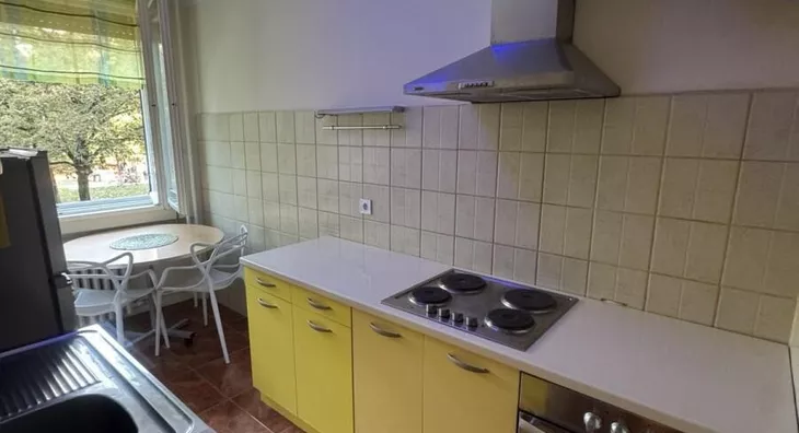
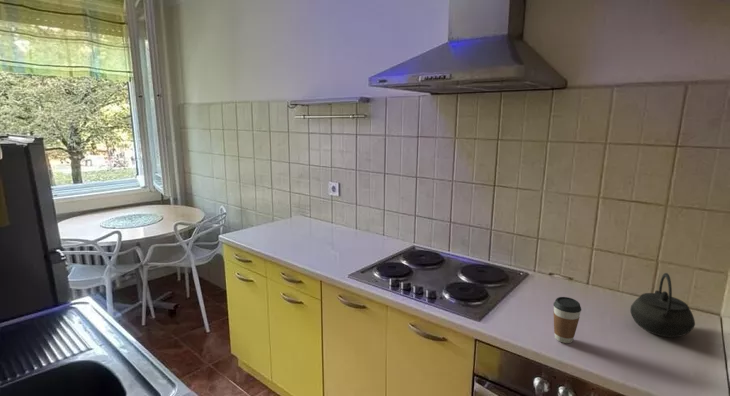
+ kettle (662, 301)
+ coffee cup (565, 320)
